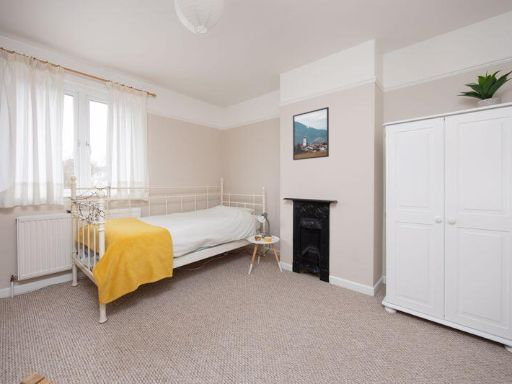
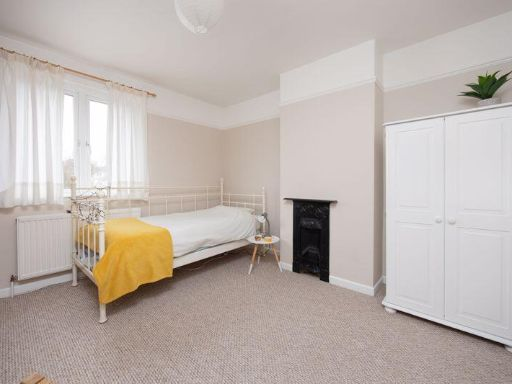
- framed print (310, 135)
